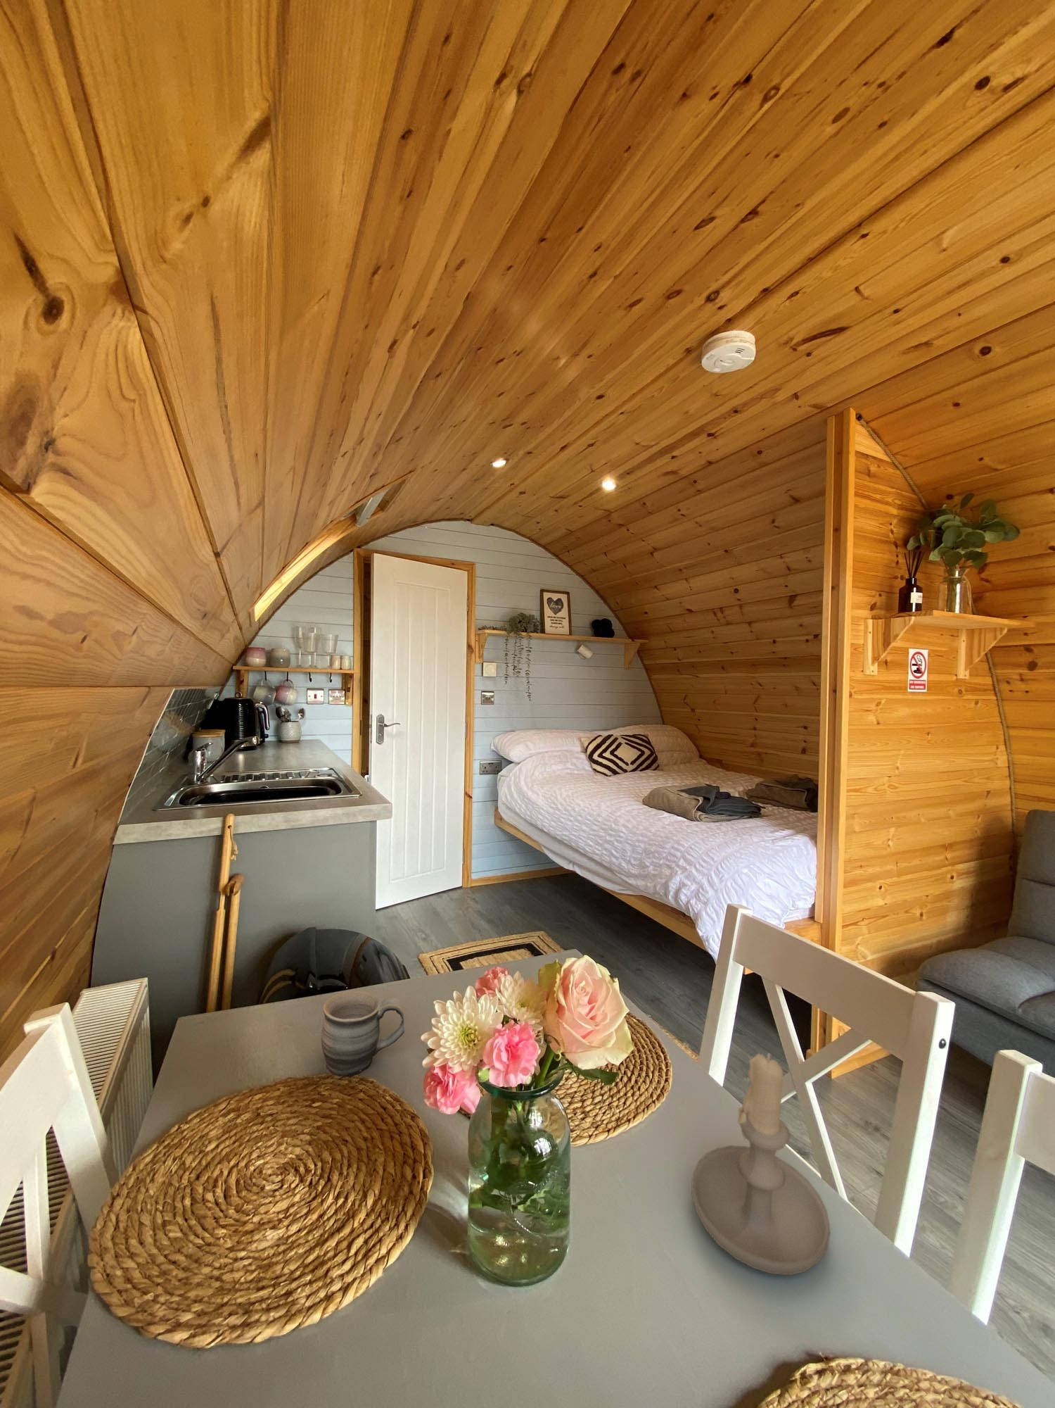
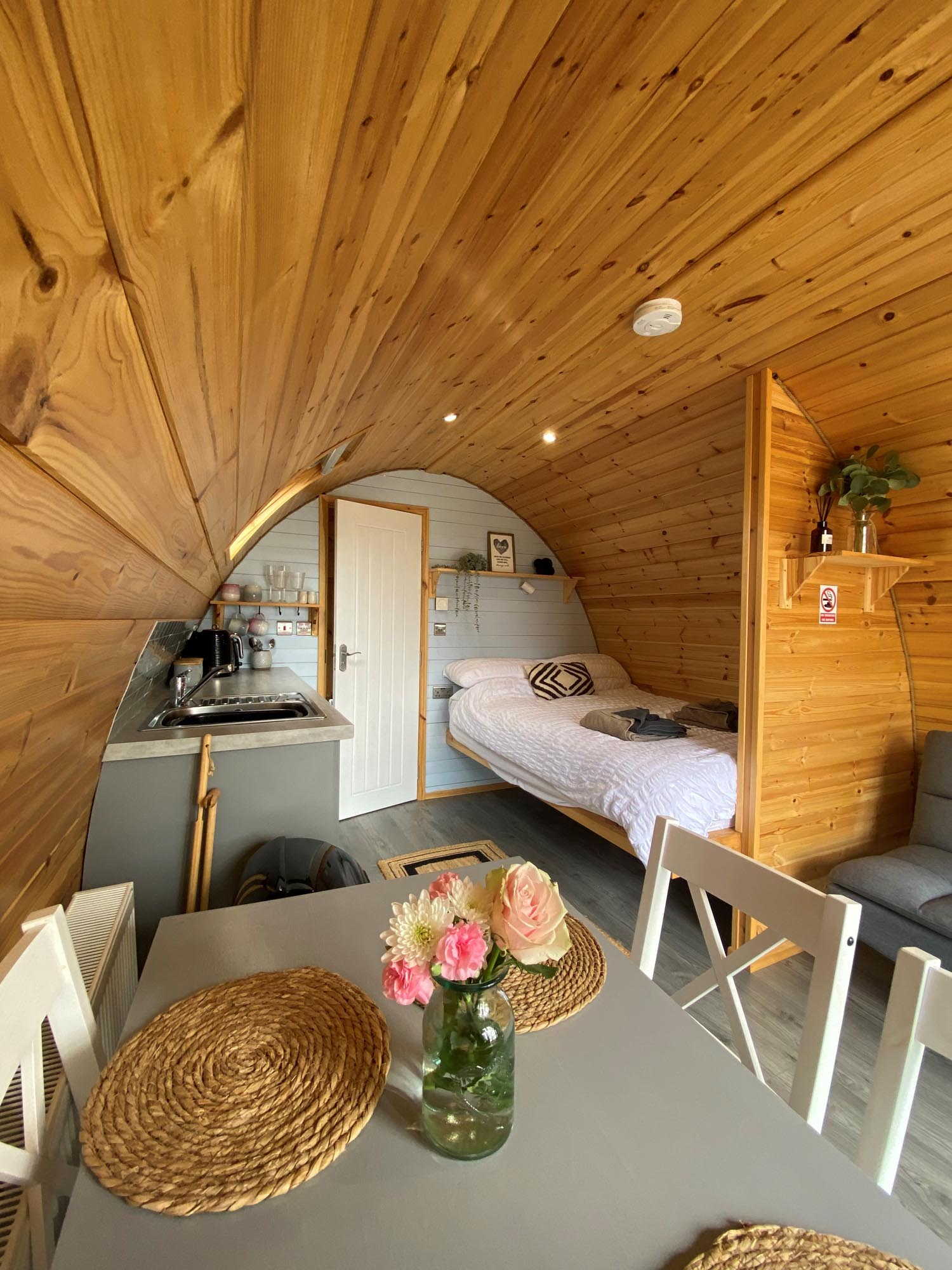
- candle (764, 1139)
- mug (362, 1030)
